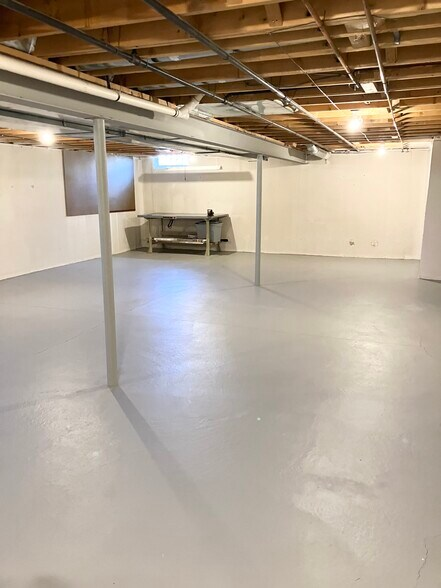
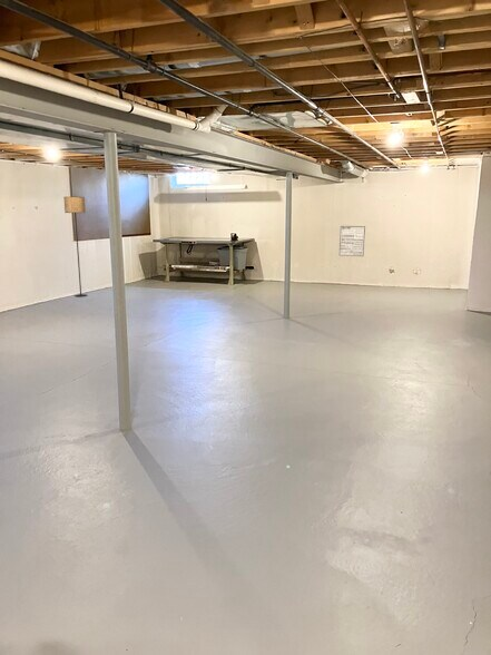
+ wall art (352, 241)
+ floor lamp (77, 247)
